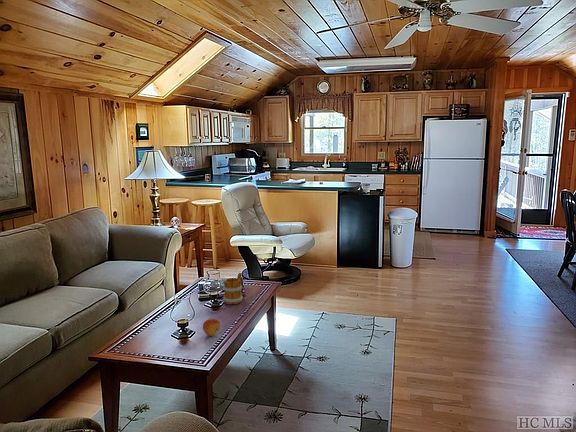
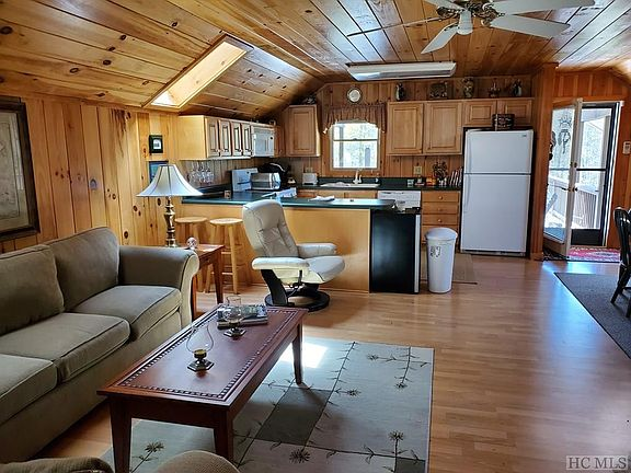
- fruit (211, 327)
- mug (235, 287)
